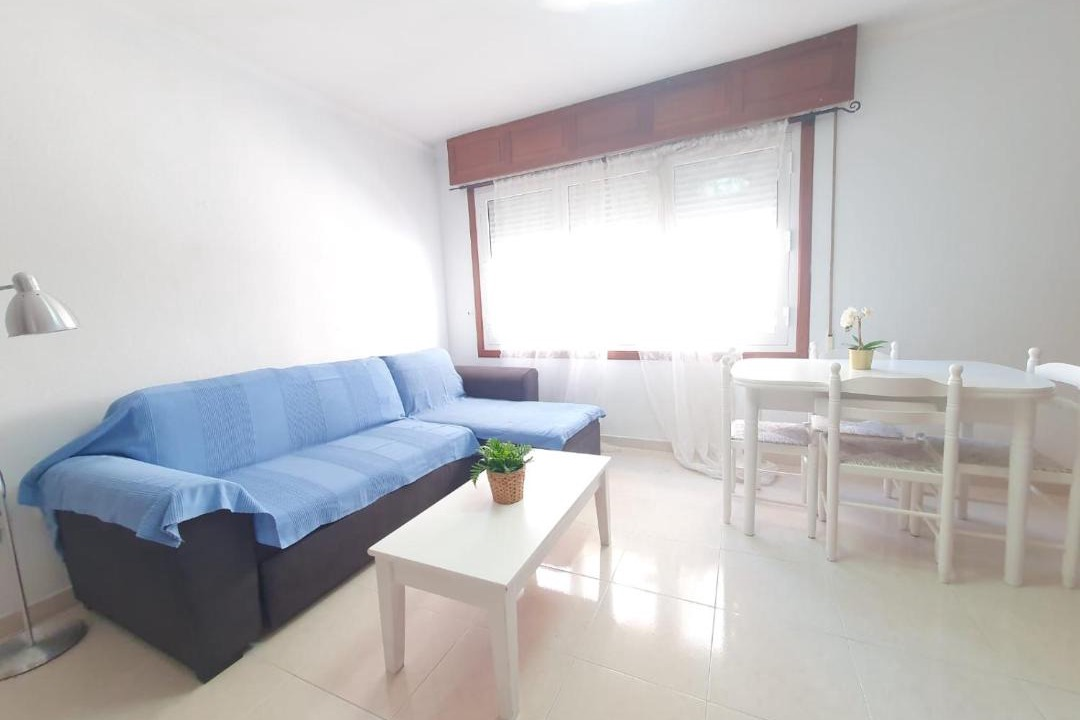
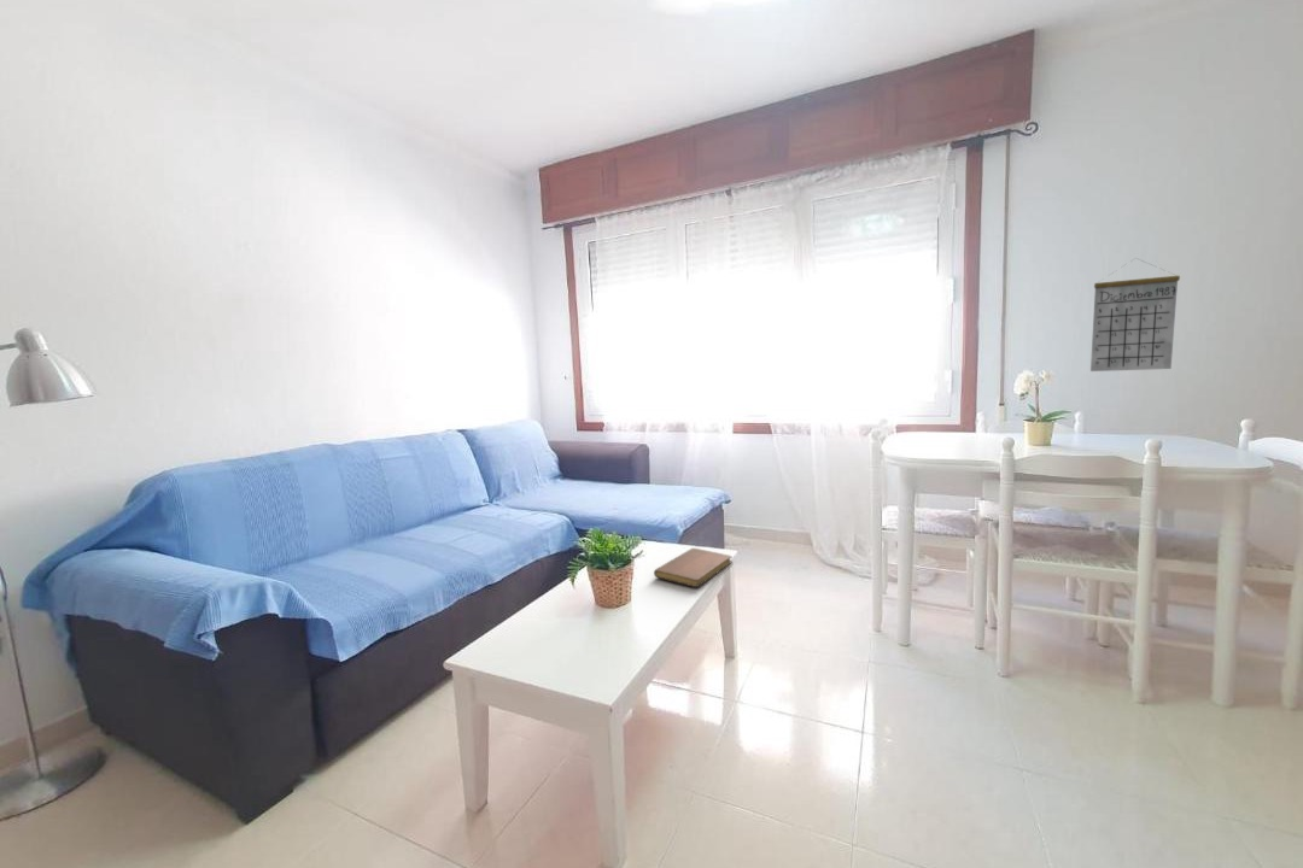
+ notebook (694, 565)
+ calendar (1133, 313)
